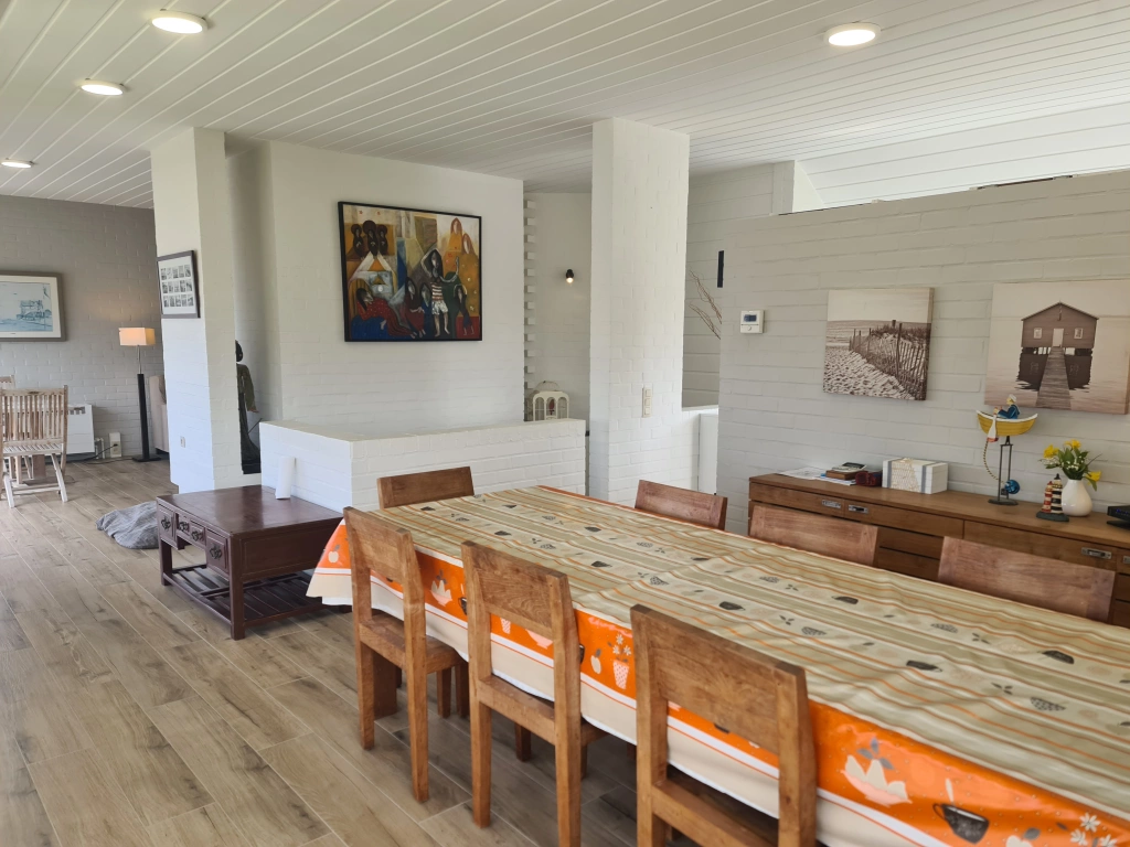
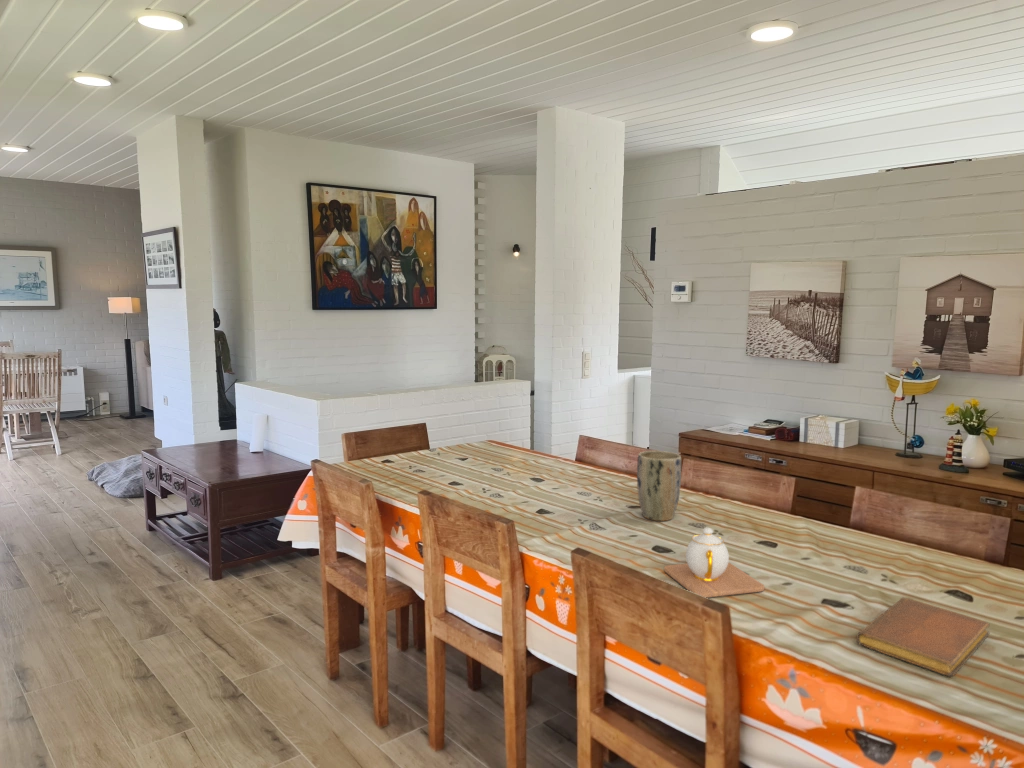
+ notebook (924, 632)
+ teapot (713, 553)
+ plant pot (658, 485)
